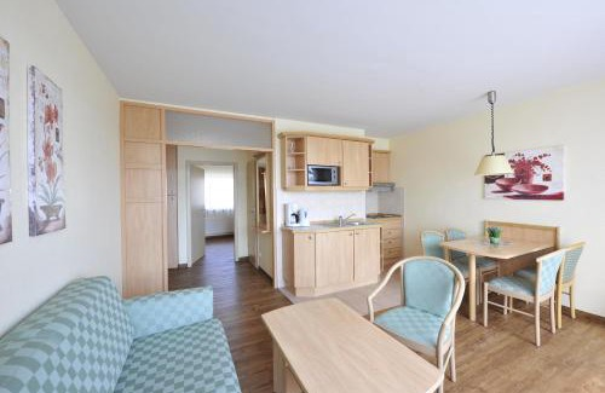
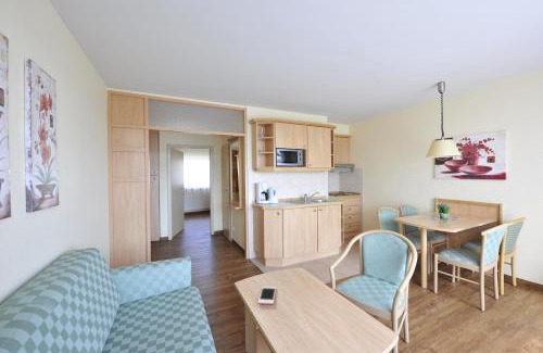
+ cell phone (267, 294)
